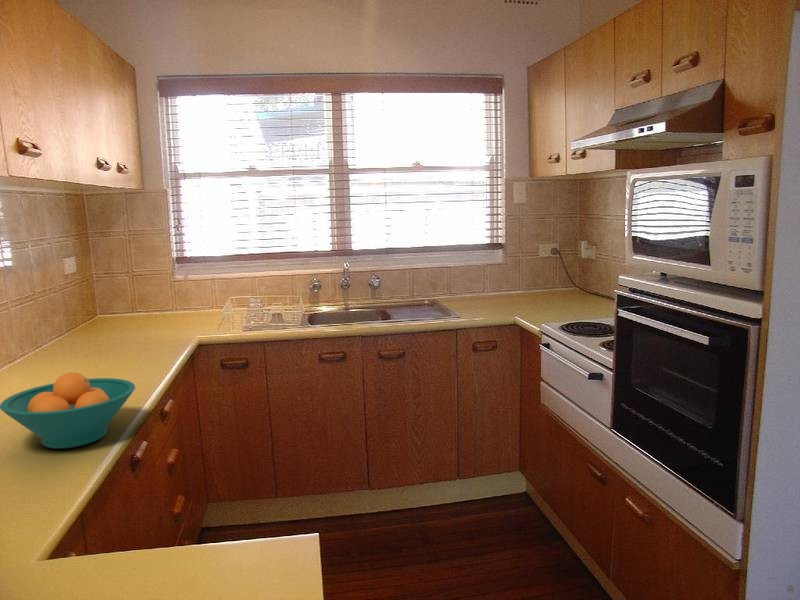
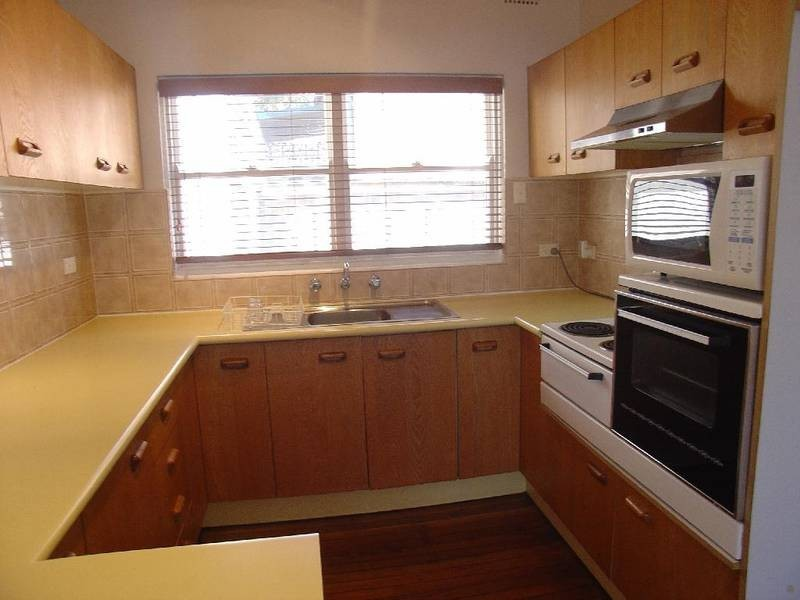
- fruit bowl (72, 406)
